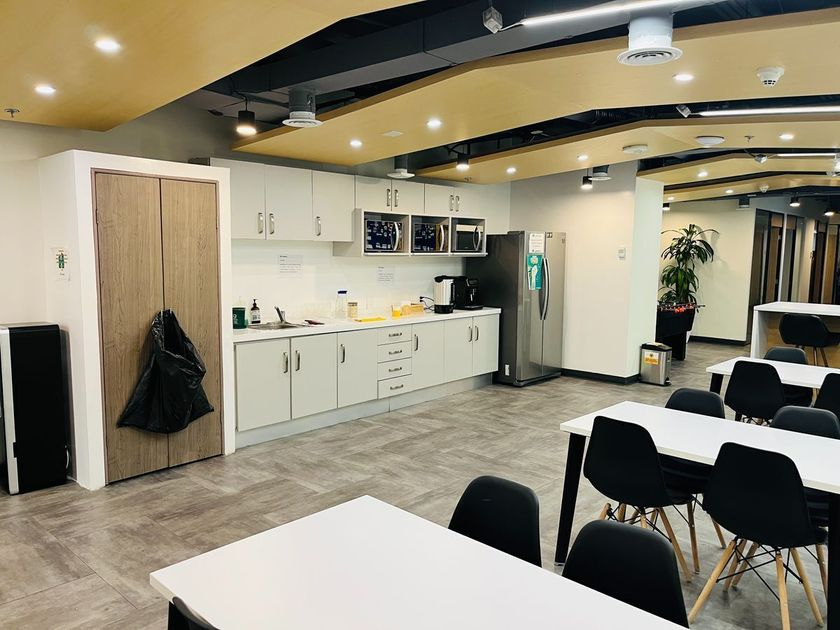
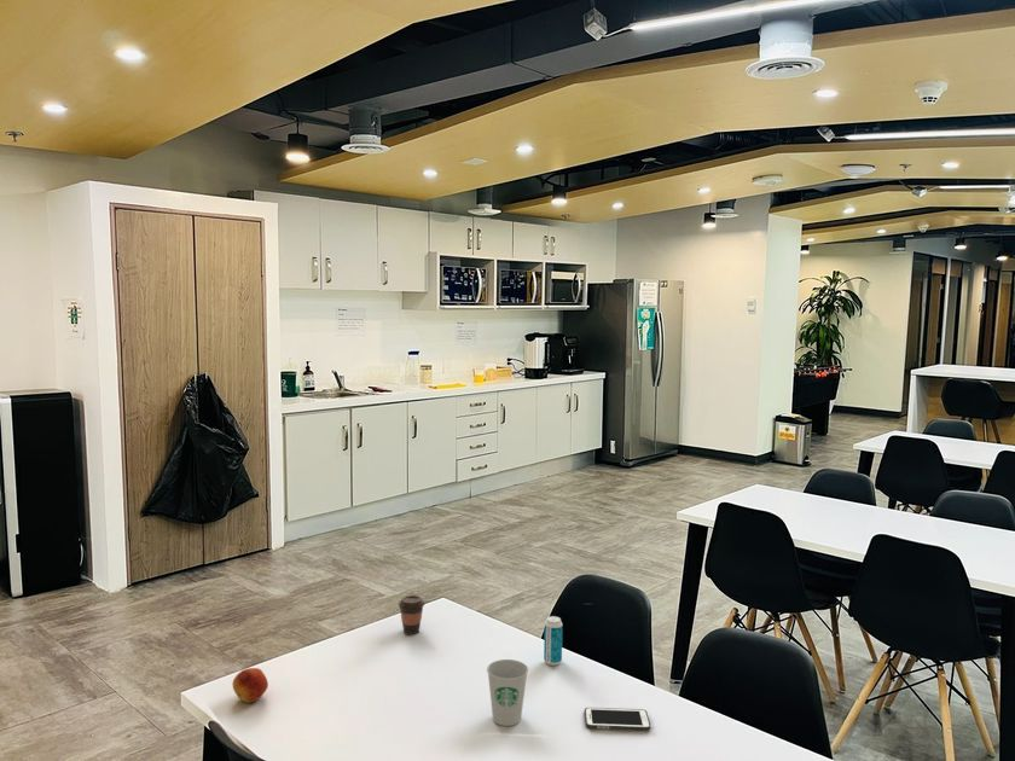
+ coffee cup (411, 615)
+ fruit (250, 685)
+ cell phone (616, 719)
+ paper cup (506, 693)
+ beverage can (552, 640)
